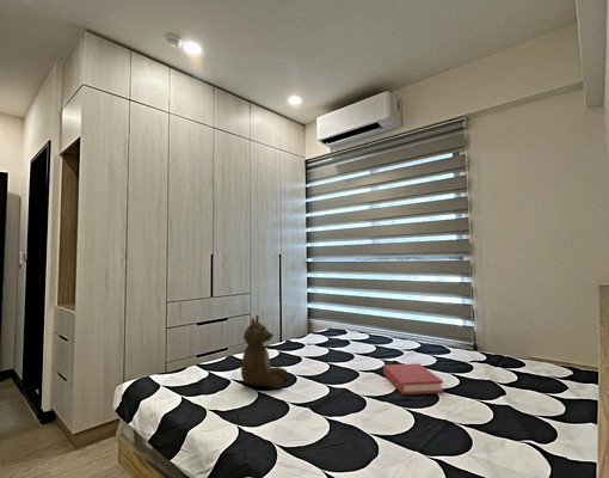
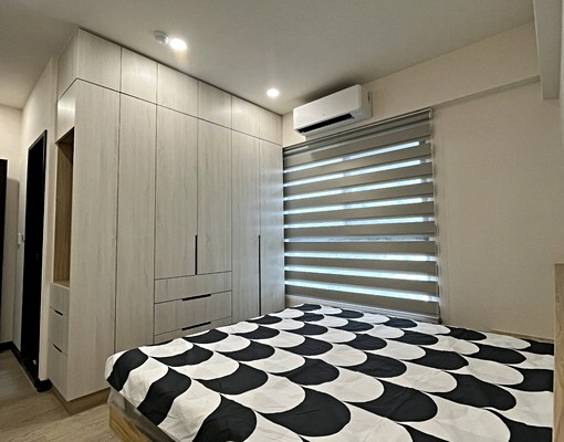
- teddy bear (264, 349)
- hardback book (411, 378)
